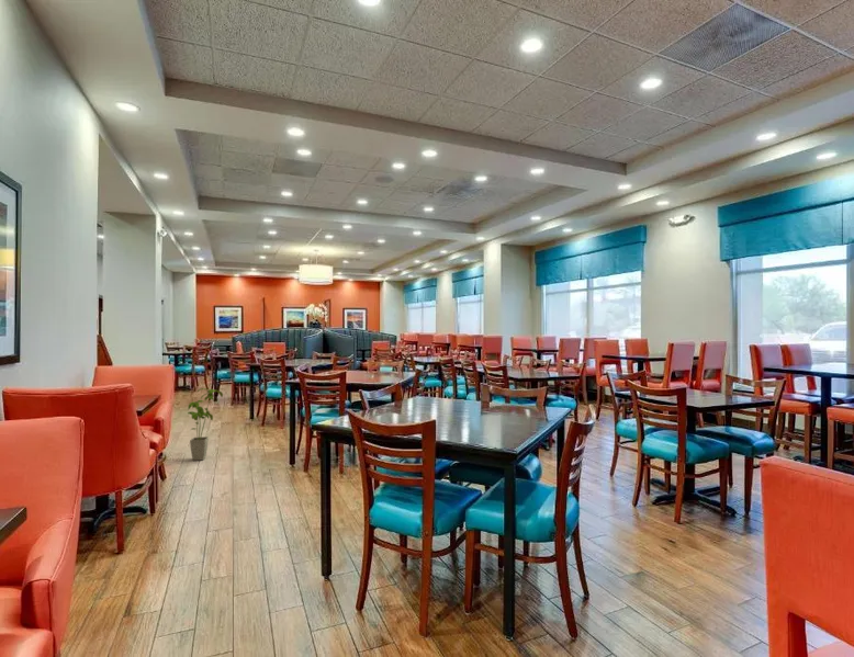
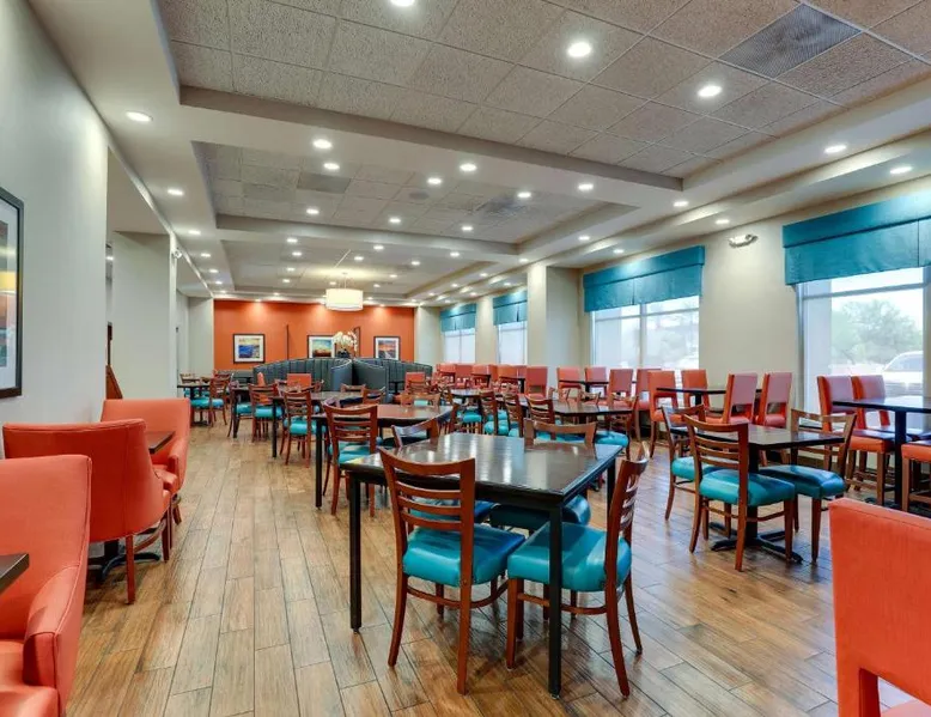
- house plant (204, 422)
